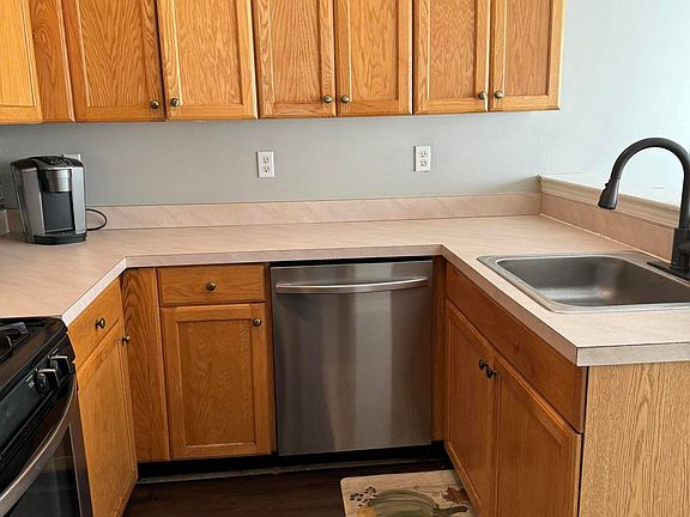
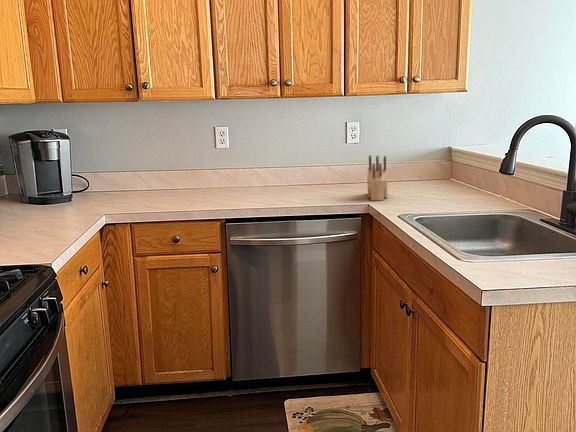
+ knife block (377, 175)
